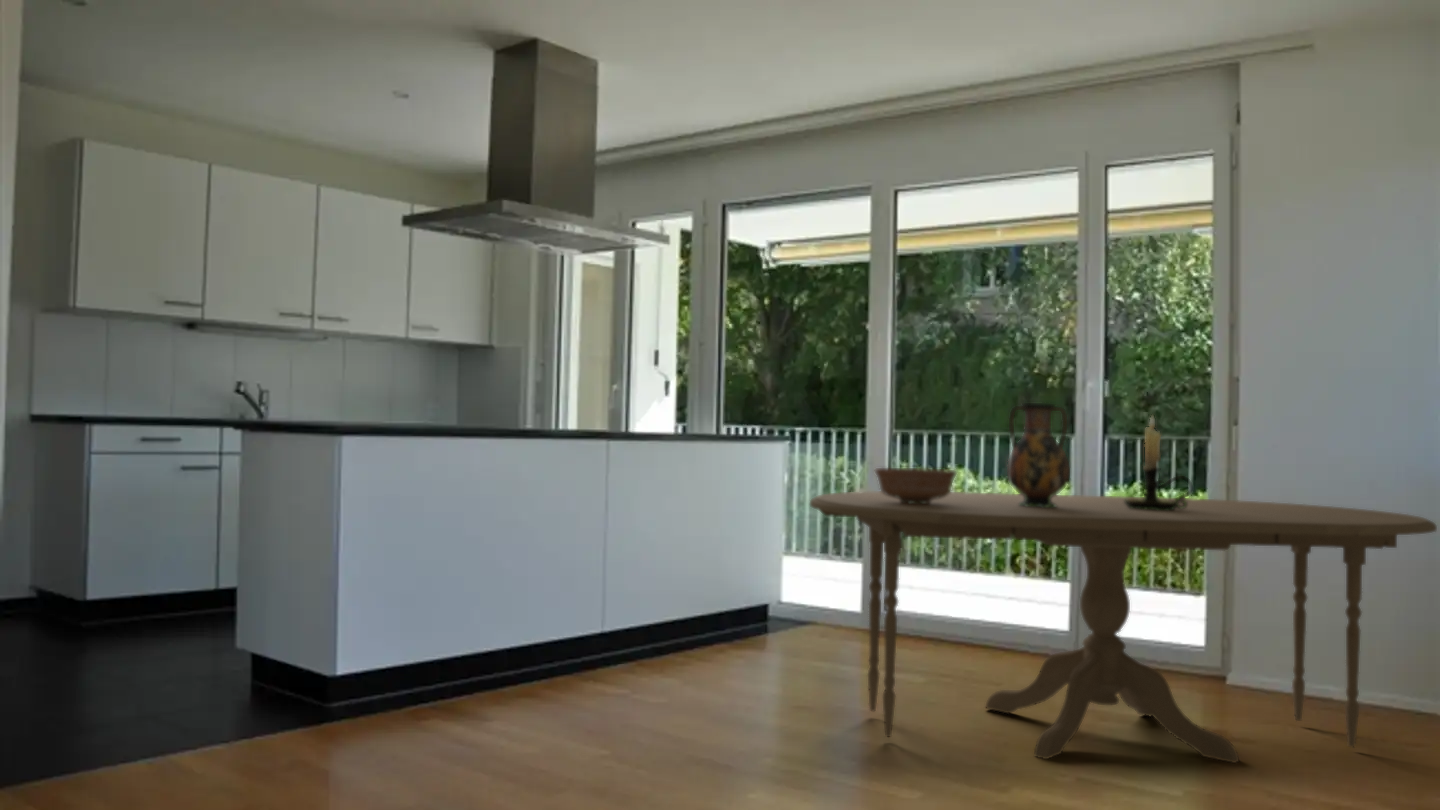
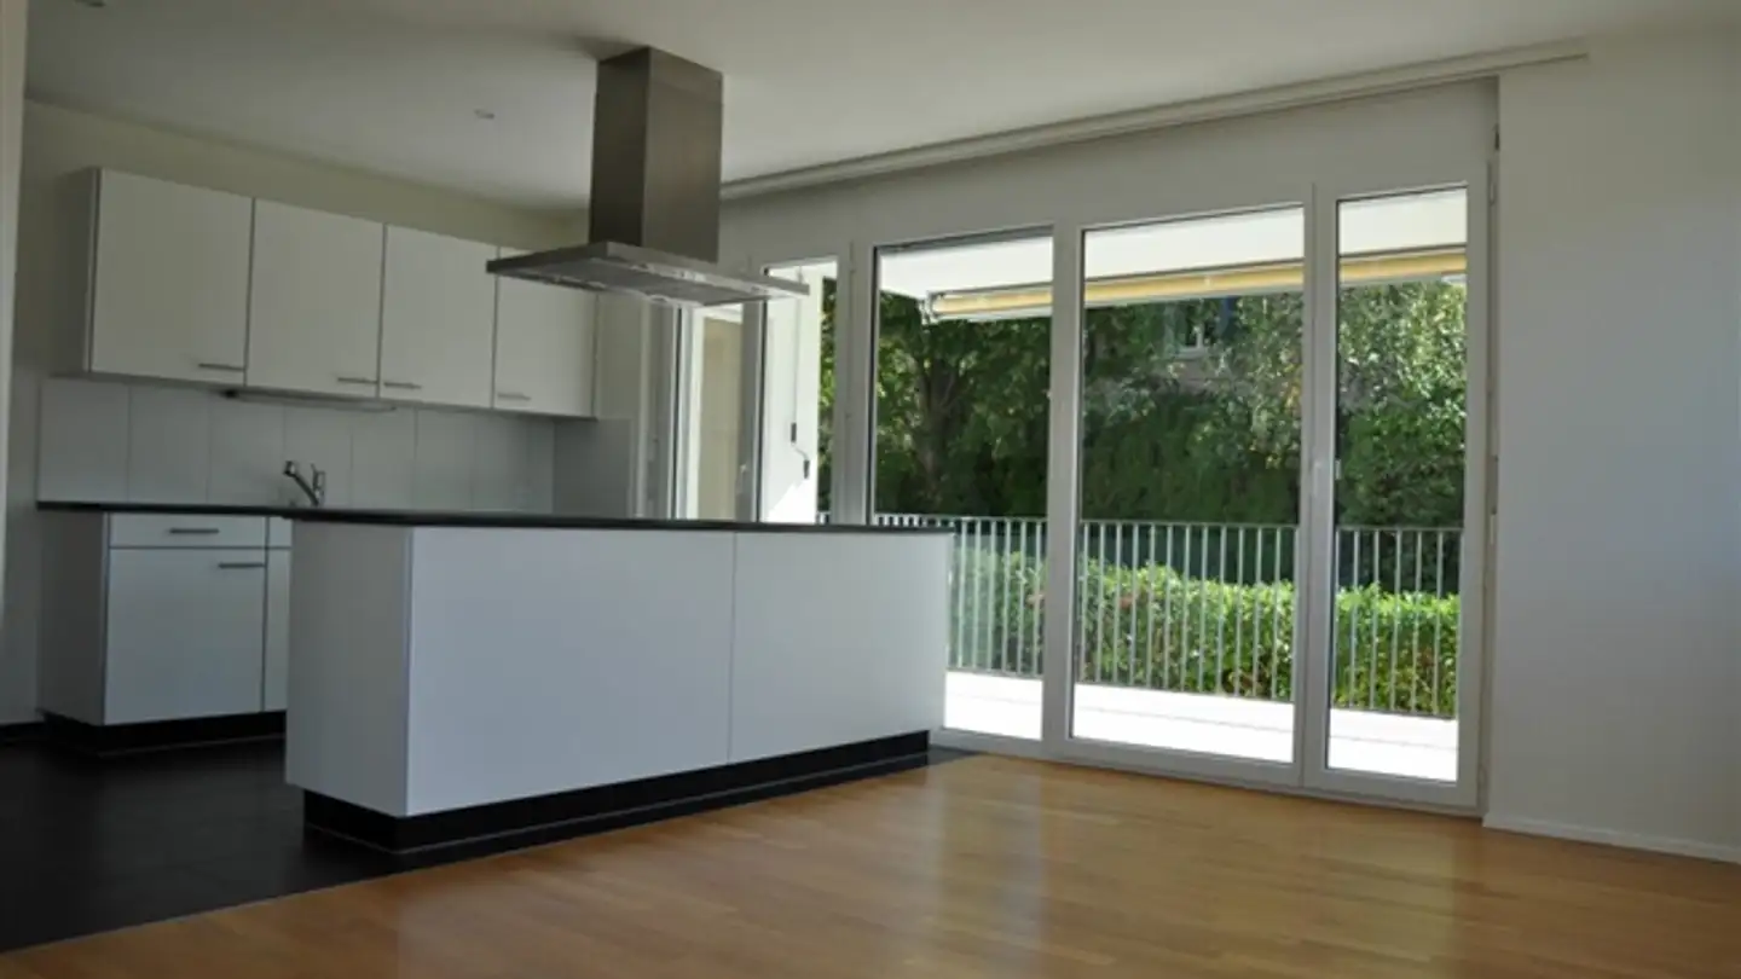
- vase (1038, 454)
- dining table (1104, 618)
- bowl (915, 485)
- candle holder (1160, 460)
